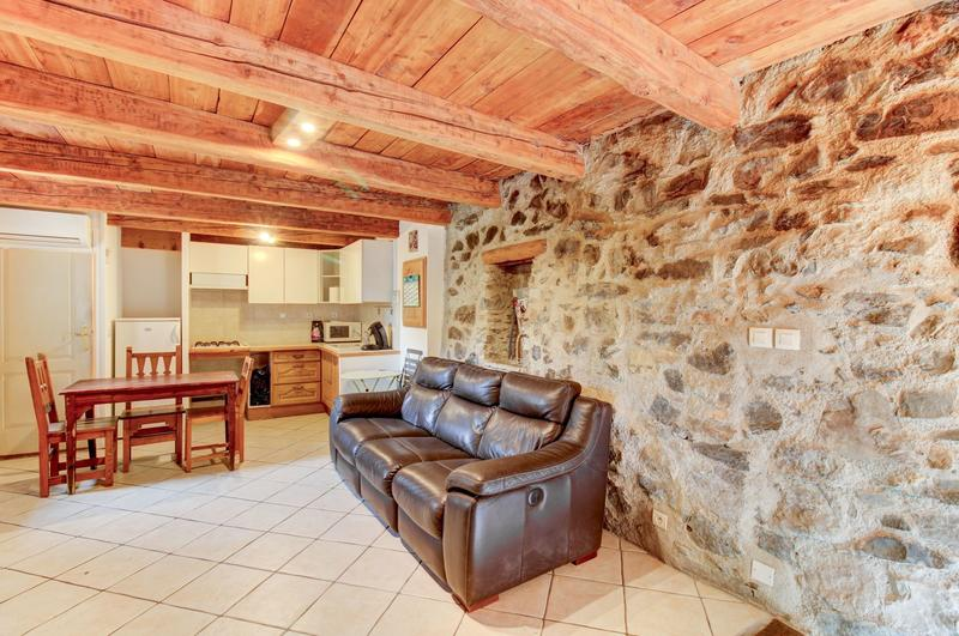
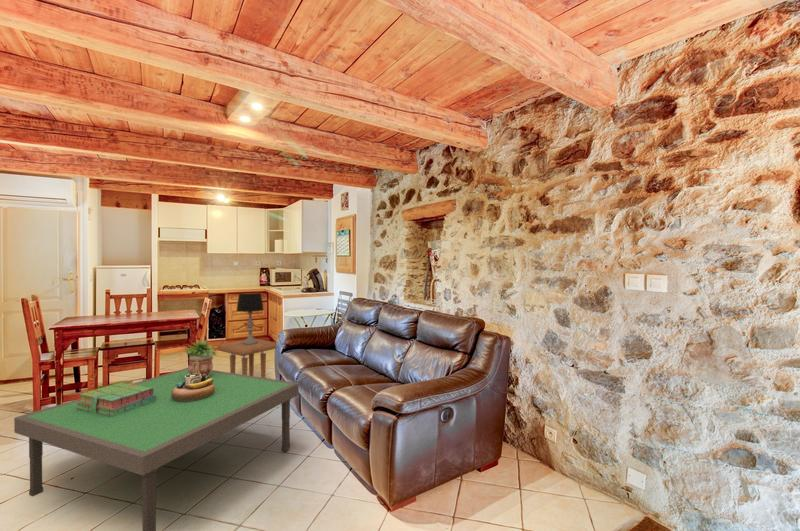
+ table lamp (250, 317)
+ potted plant (201, 357)
+ side table (249, 367)
+ decorative bowl (193, 383)
+ stack of books (117, 397)
+ coffee table (174, 433)
